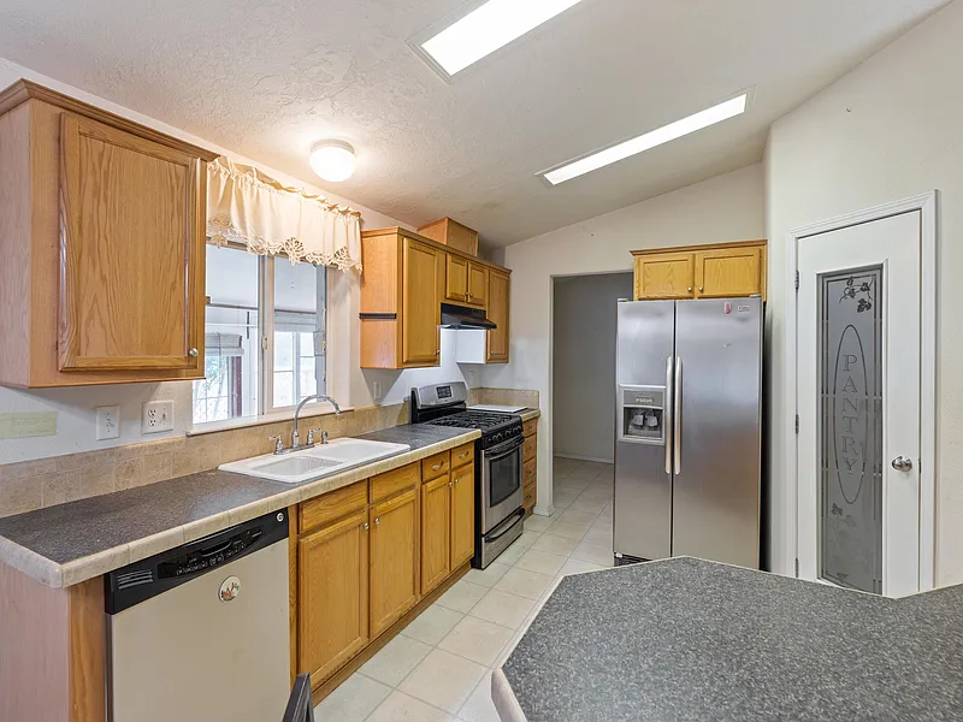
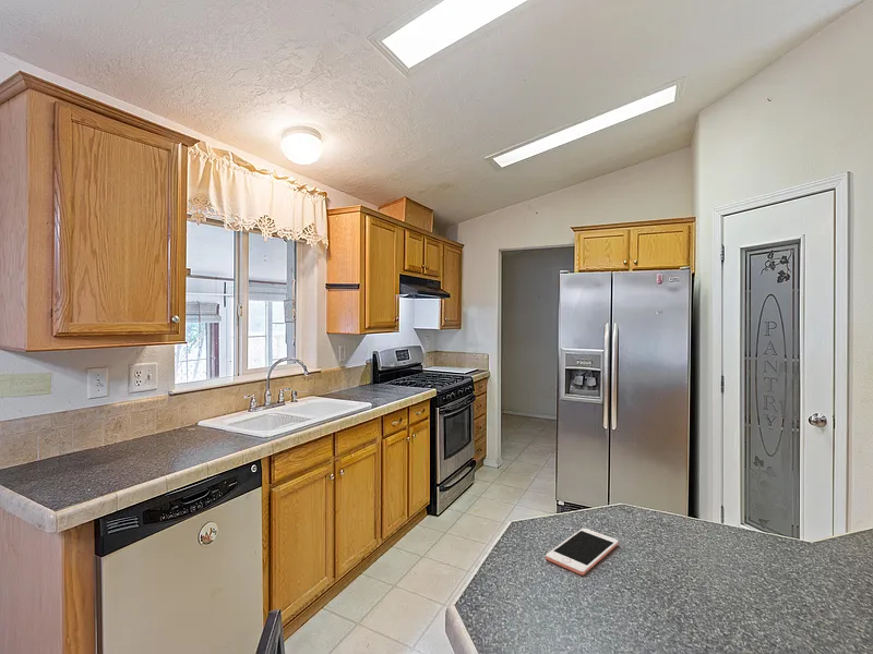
+ cell phone (583, 549)
